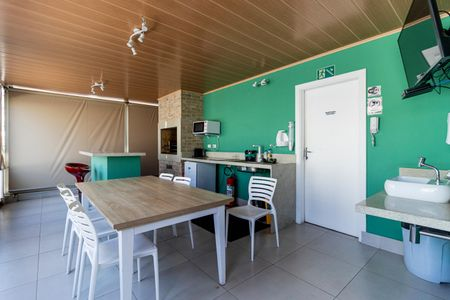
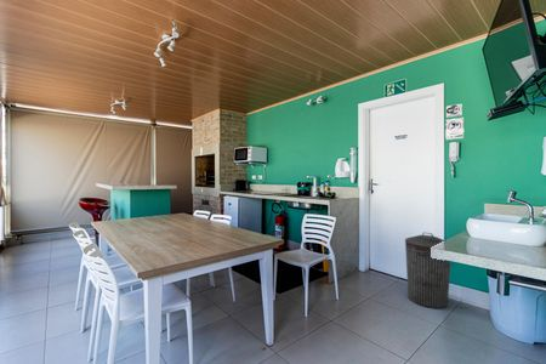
+ trash can (427, 266)
